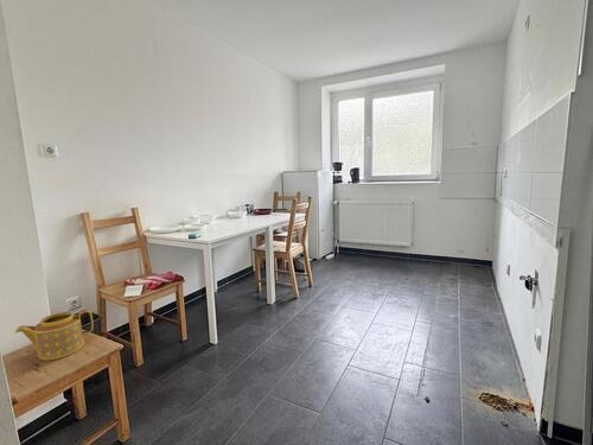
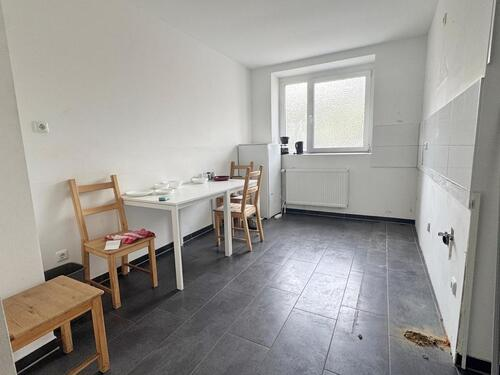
- teapot (57, 333)
